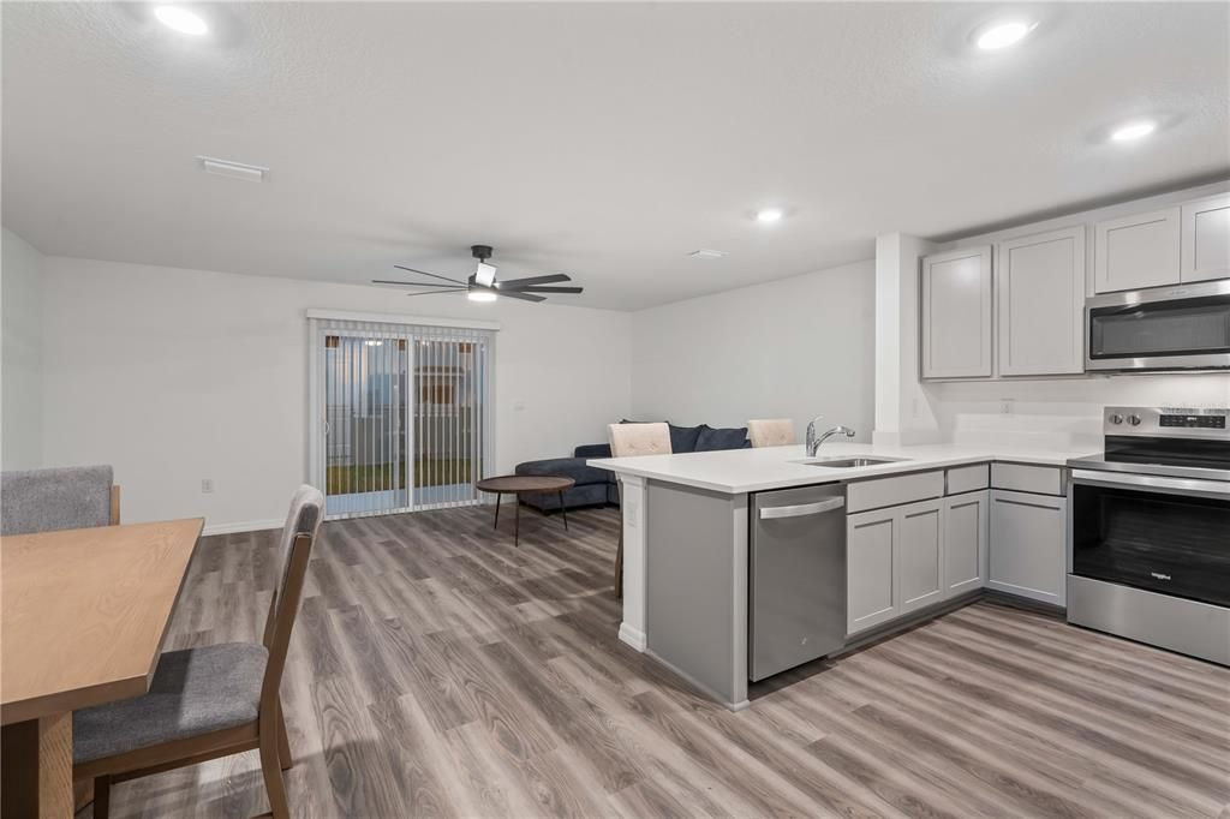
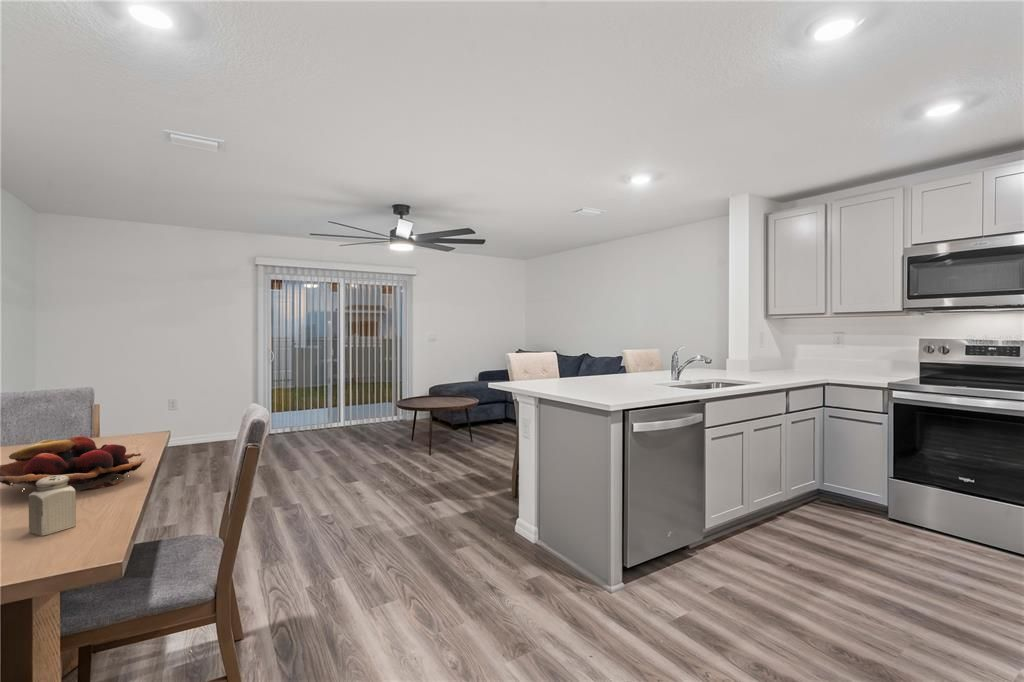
+ fruit basket (69, 461)
+ salt shaker (52, 503)
